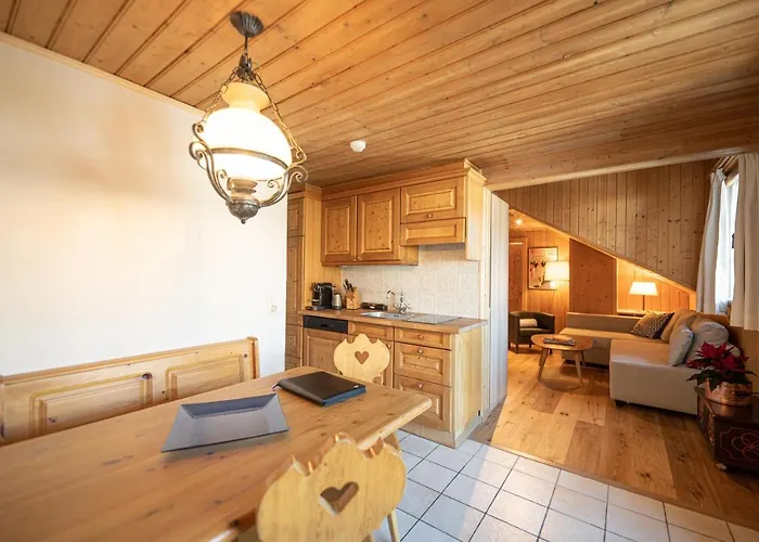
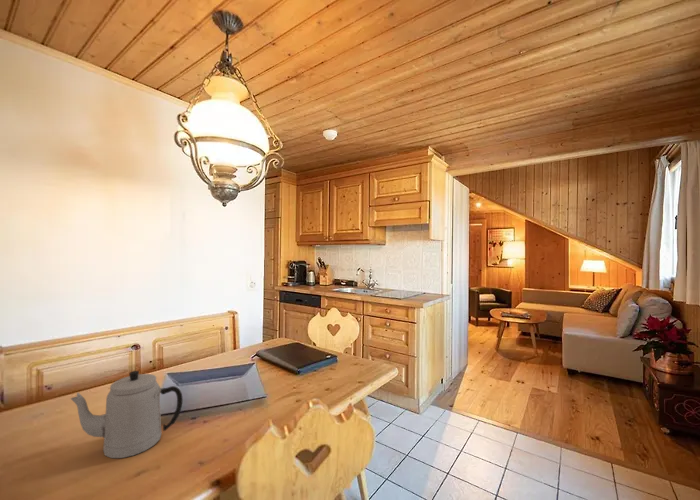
+ teapot (129, 407)
